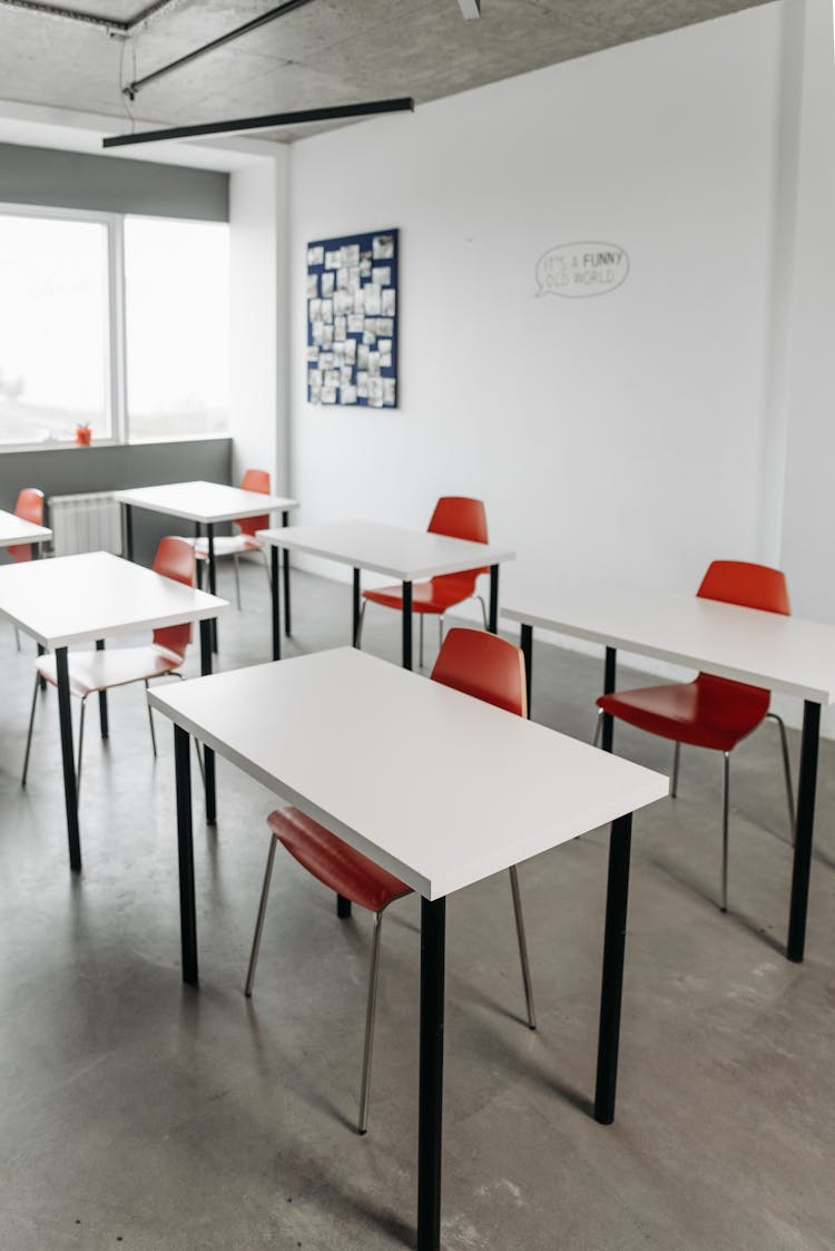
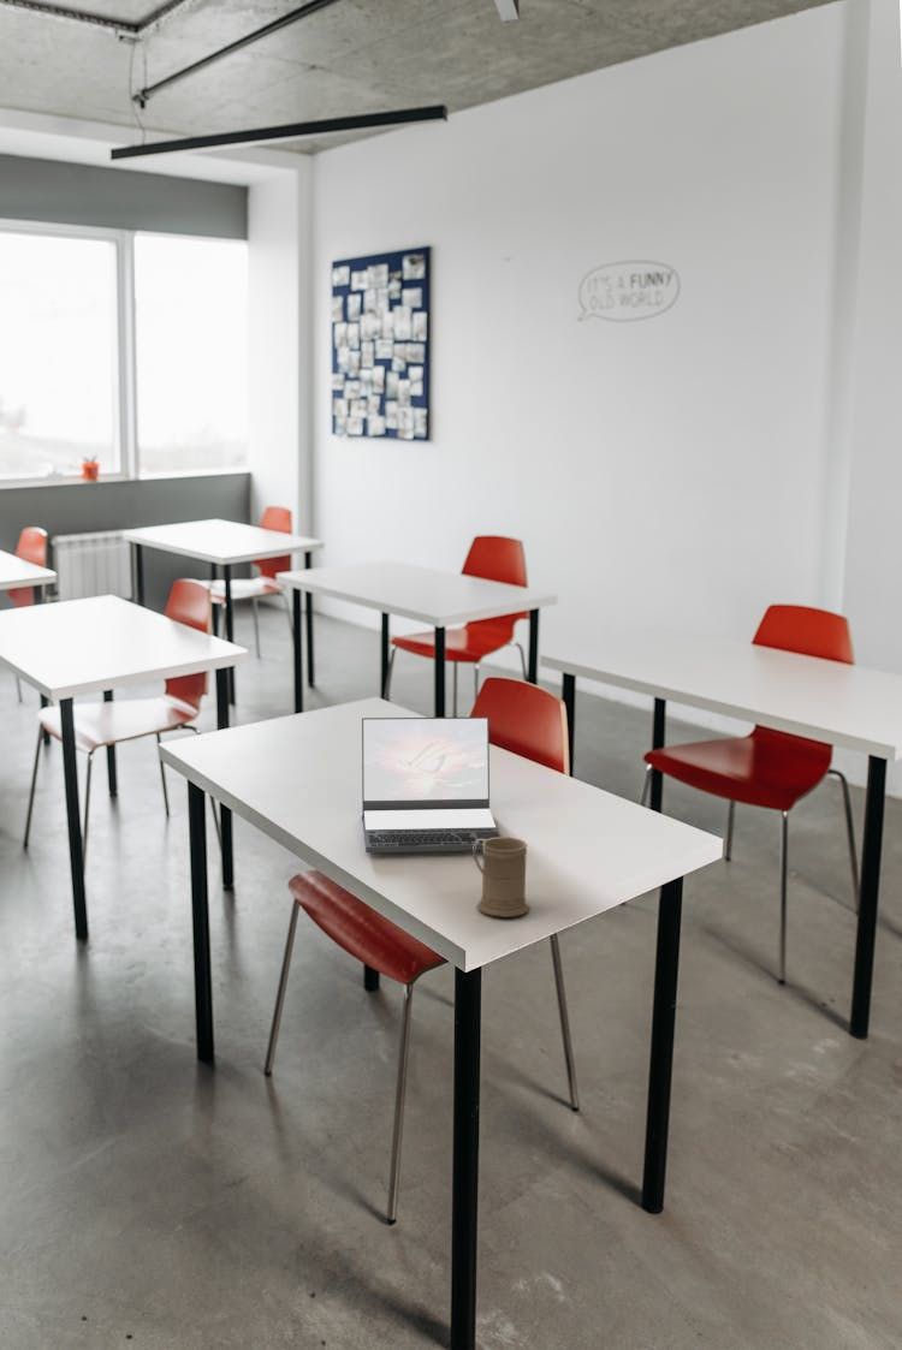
+ laptop (431, 780)
+ mug (498, 873)
